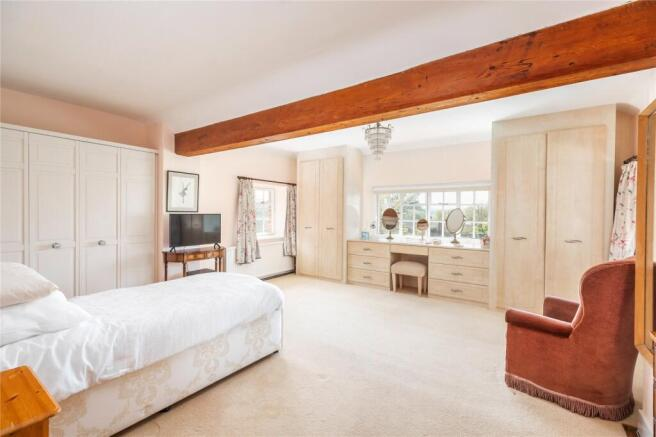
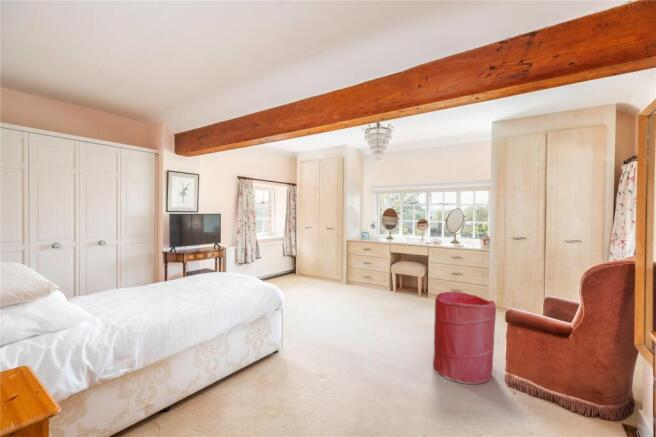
+ laundry hamper (463, 333)
